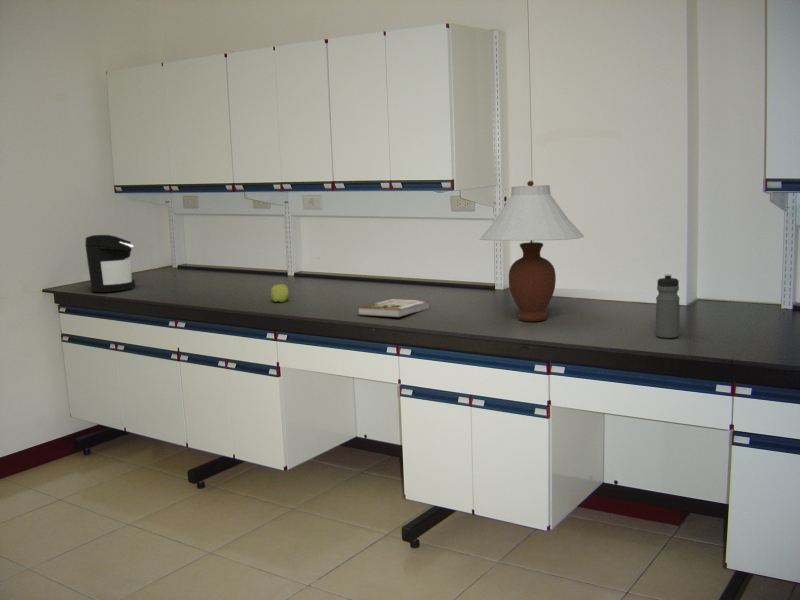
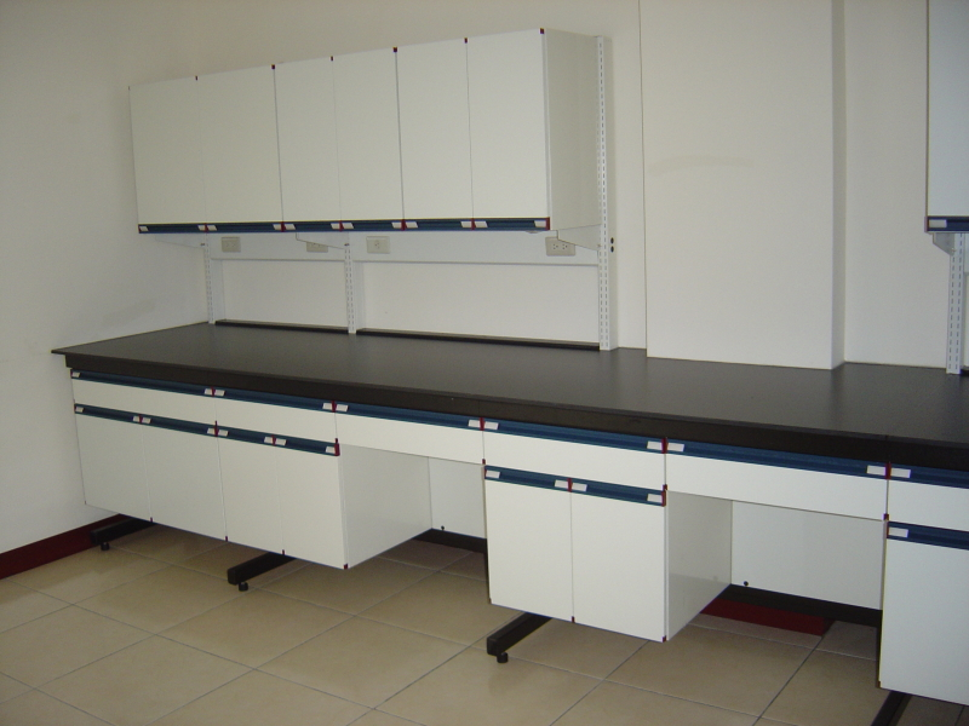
- water bottle (667, 305)
- table lamp (531, 250)
- apple (279, 292)
- coffee maker (112, 261)
- book (394, 307)
